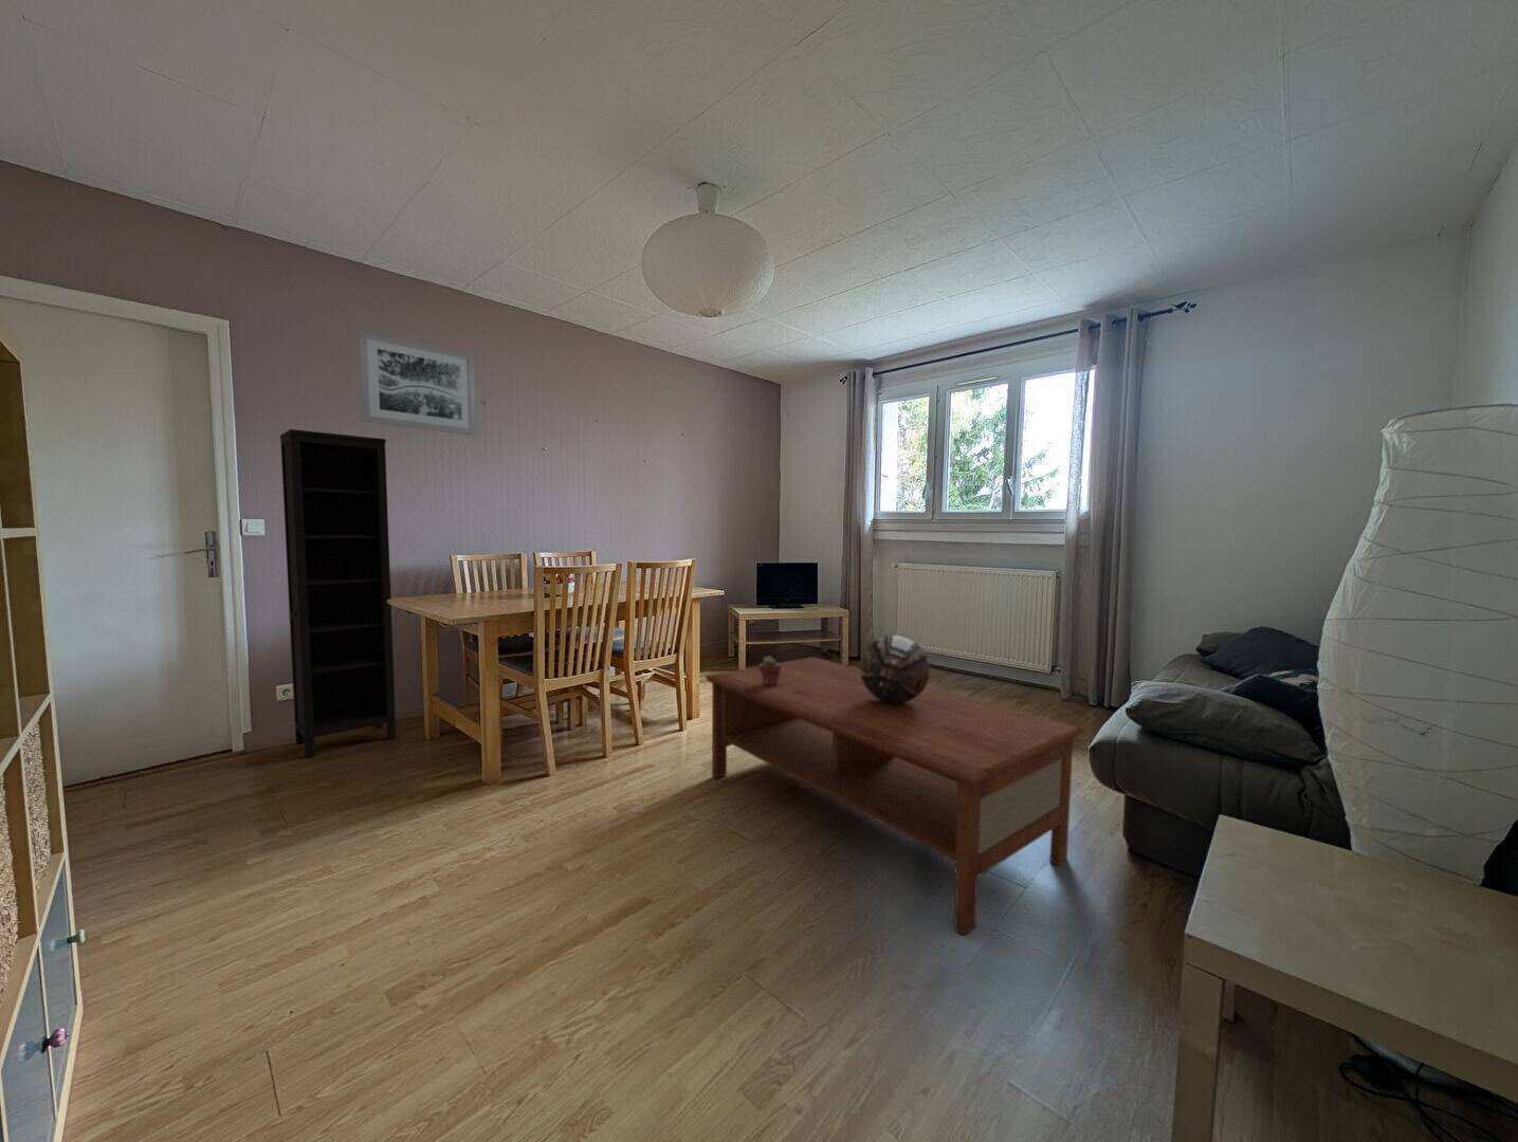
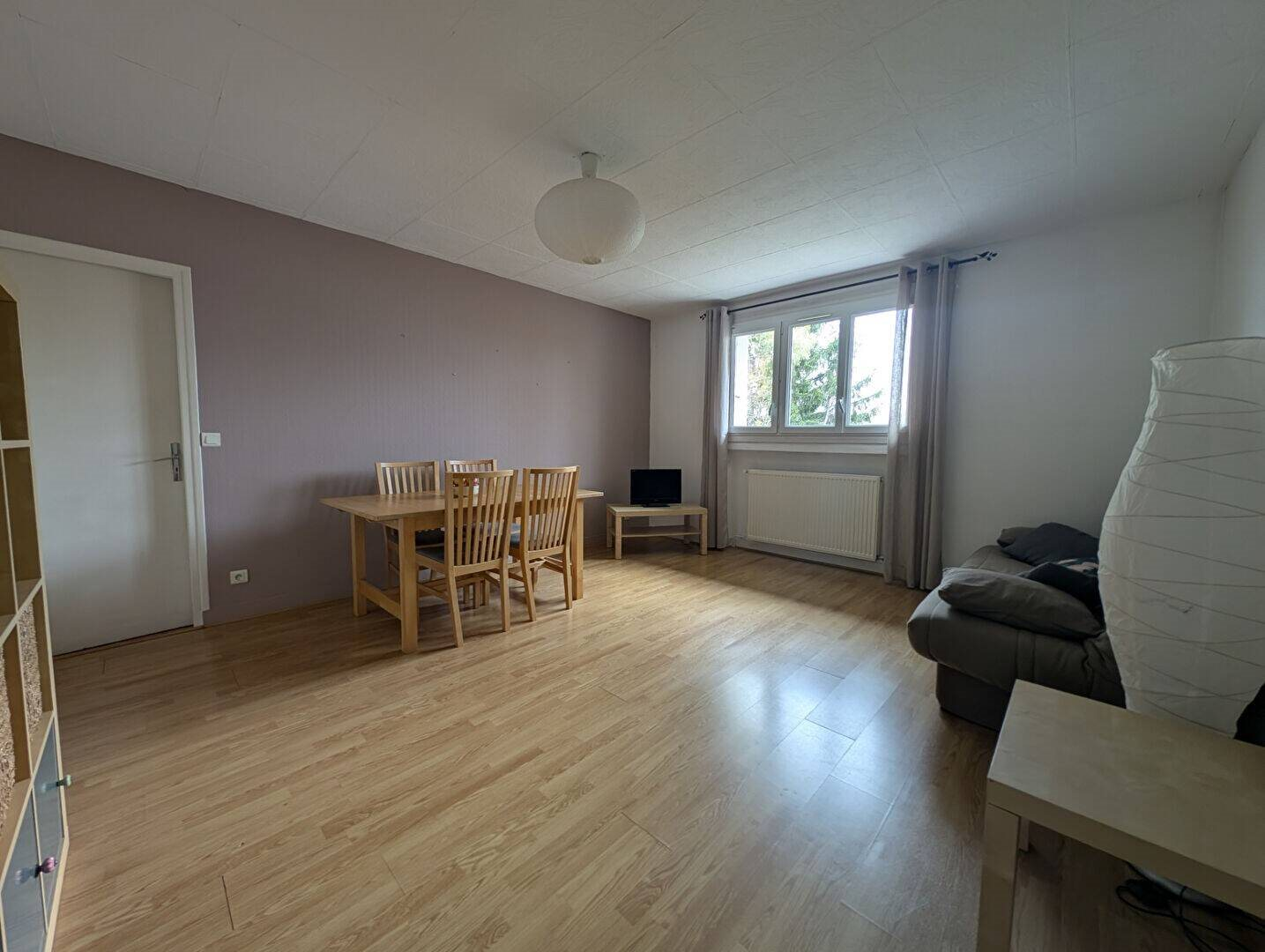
- coffee table (865, 755)
- bookcase (340, 591)
- wall art (420, 386)
- decorative bowl (894, 667)
- potted succulent (769, 669)
